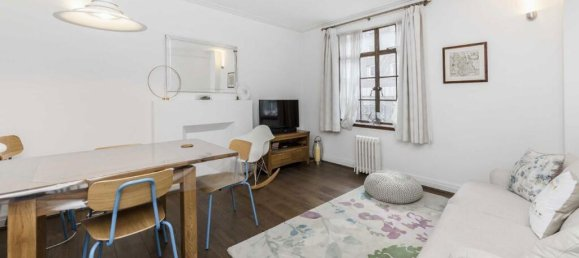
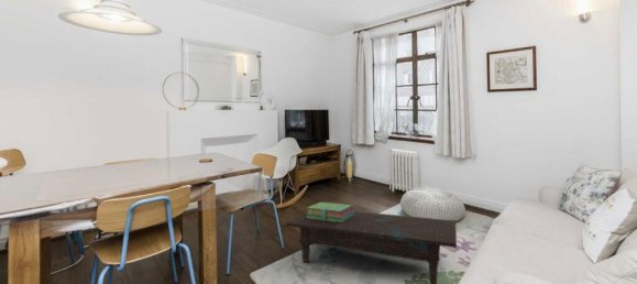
+ stack of books (330, 210)
+ coffee table (371, 240)
